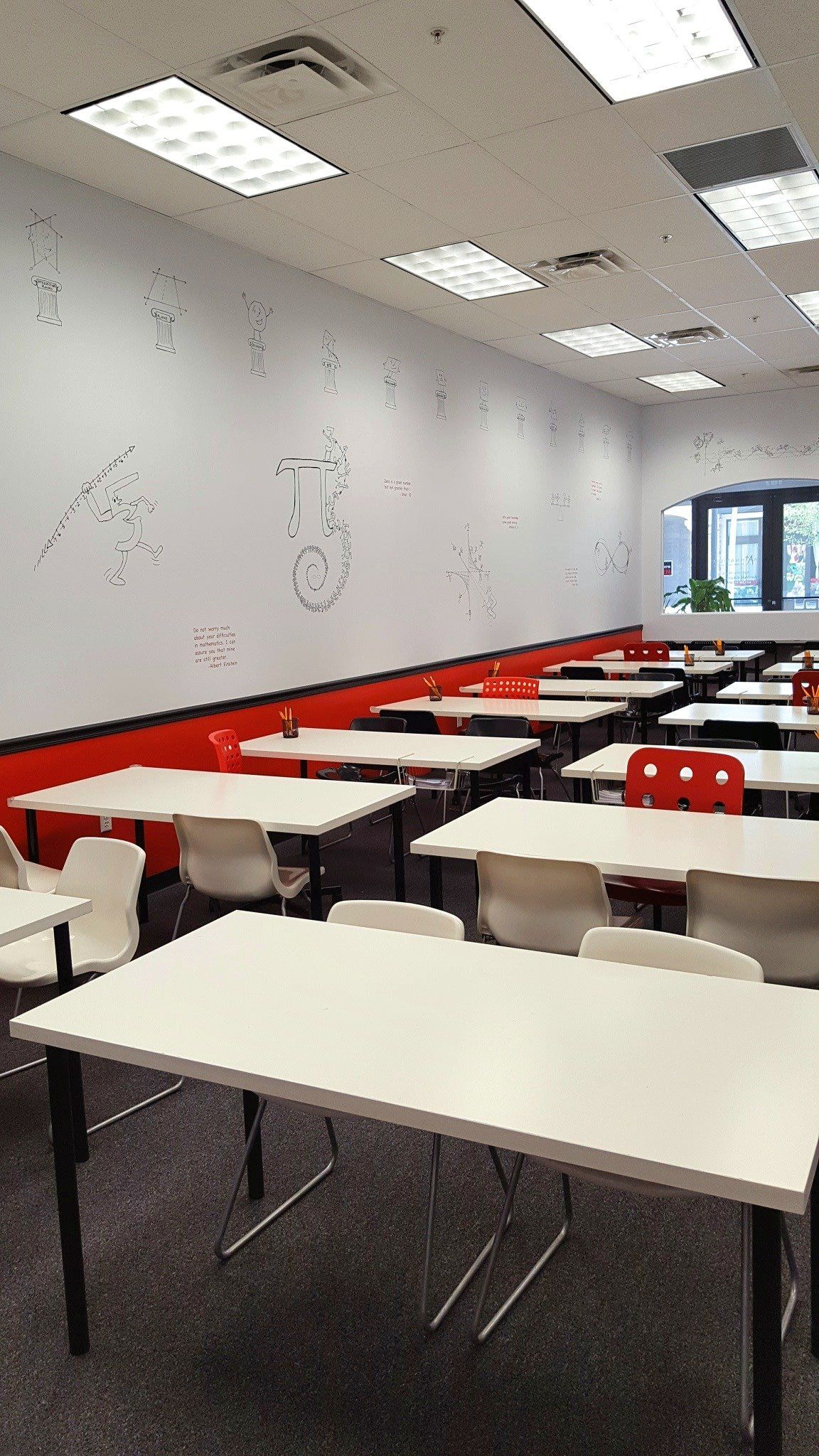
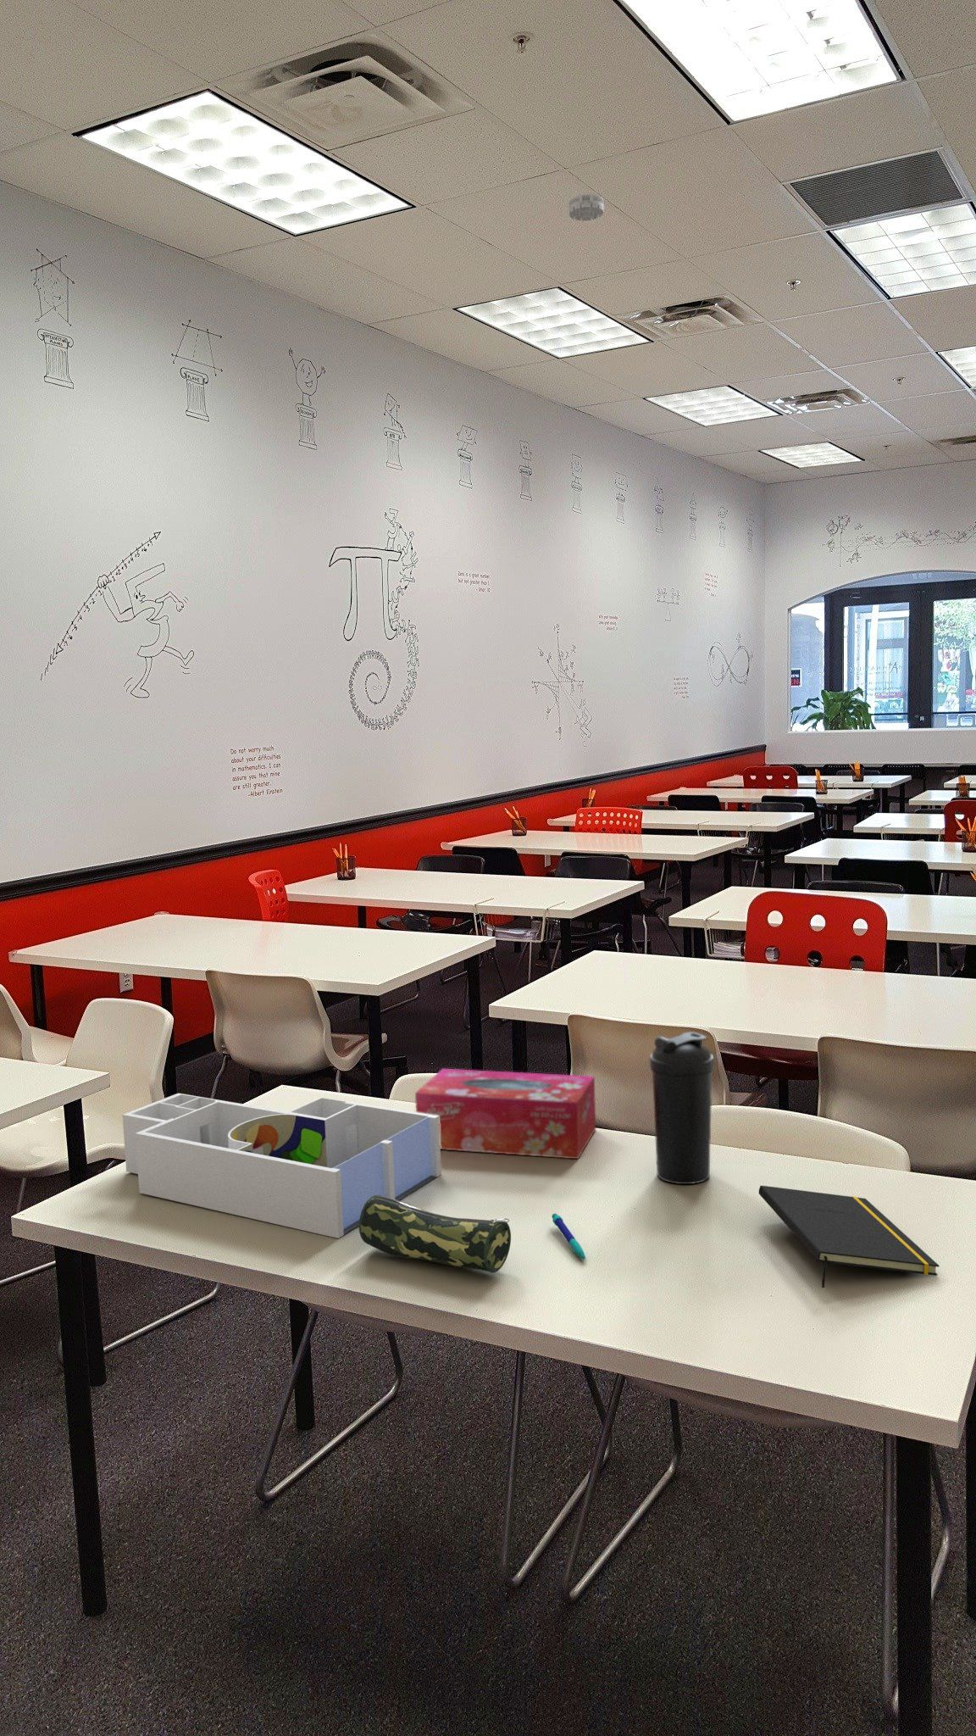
+ water bottle (682, 1105)
+ pen (568, 1236)
+ desk organizer (268, 1149)
+ smoke detector (585, 206)
+ pencil case (437, 1234)
+ tissue box (506, 1111)
+ notepad (843, 1227)
